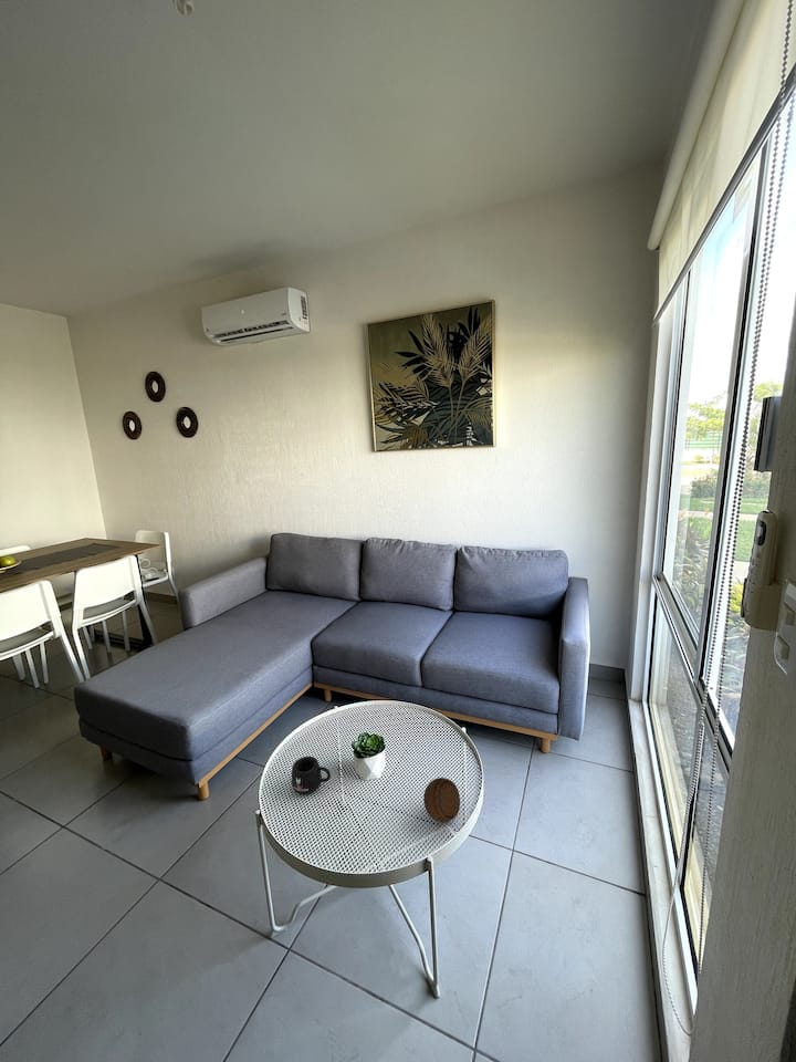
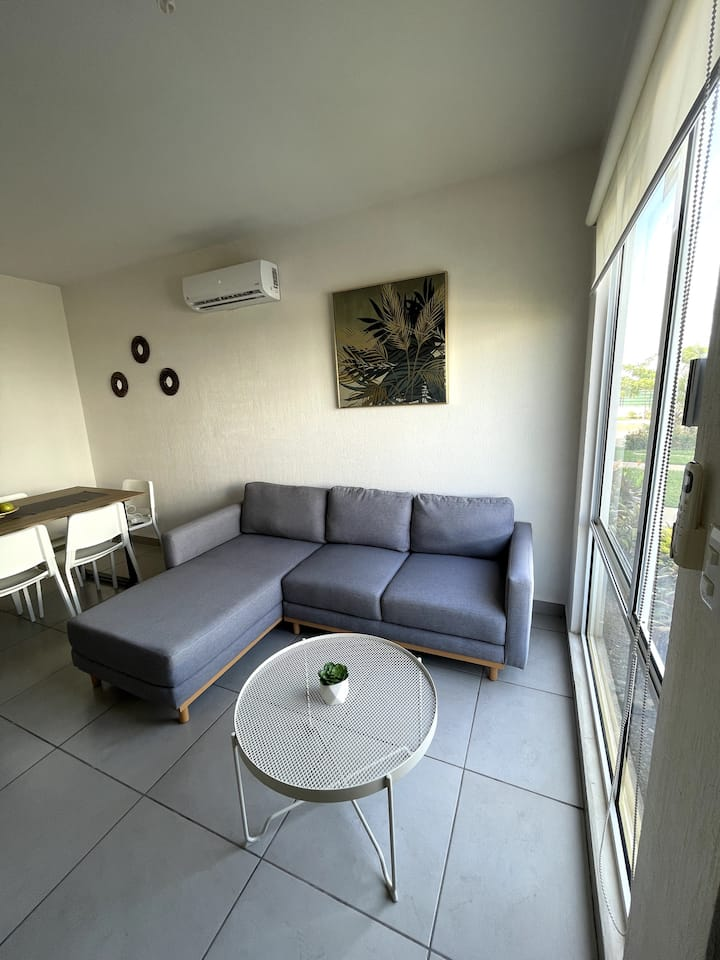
- coaster (442, 799)
- mug (311, 774)
